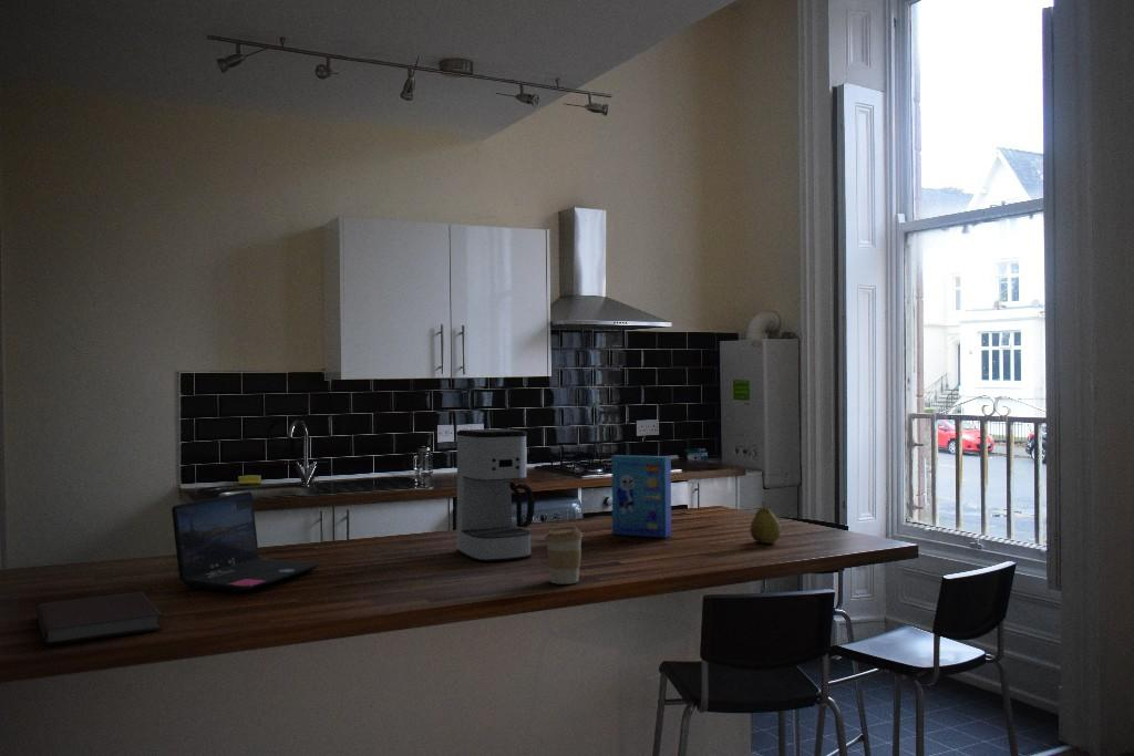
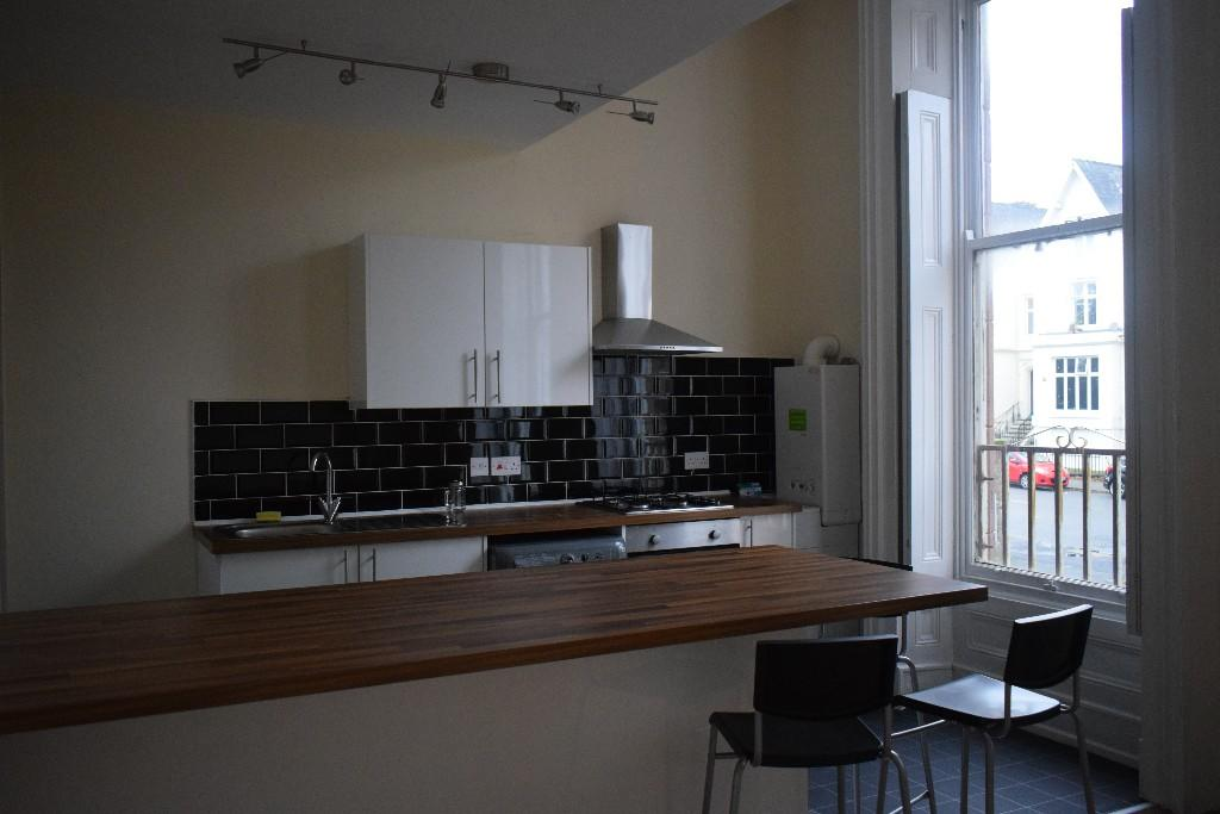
- coffee cup (564, 553)
- fruit (765, 521)
- laptop (248, 538)
- notebook (97, 615)
- cereal box (641, 495)
- coffee maker (499, 491)
